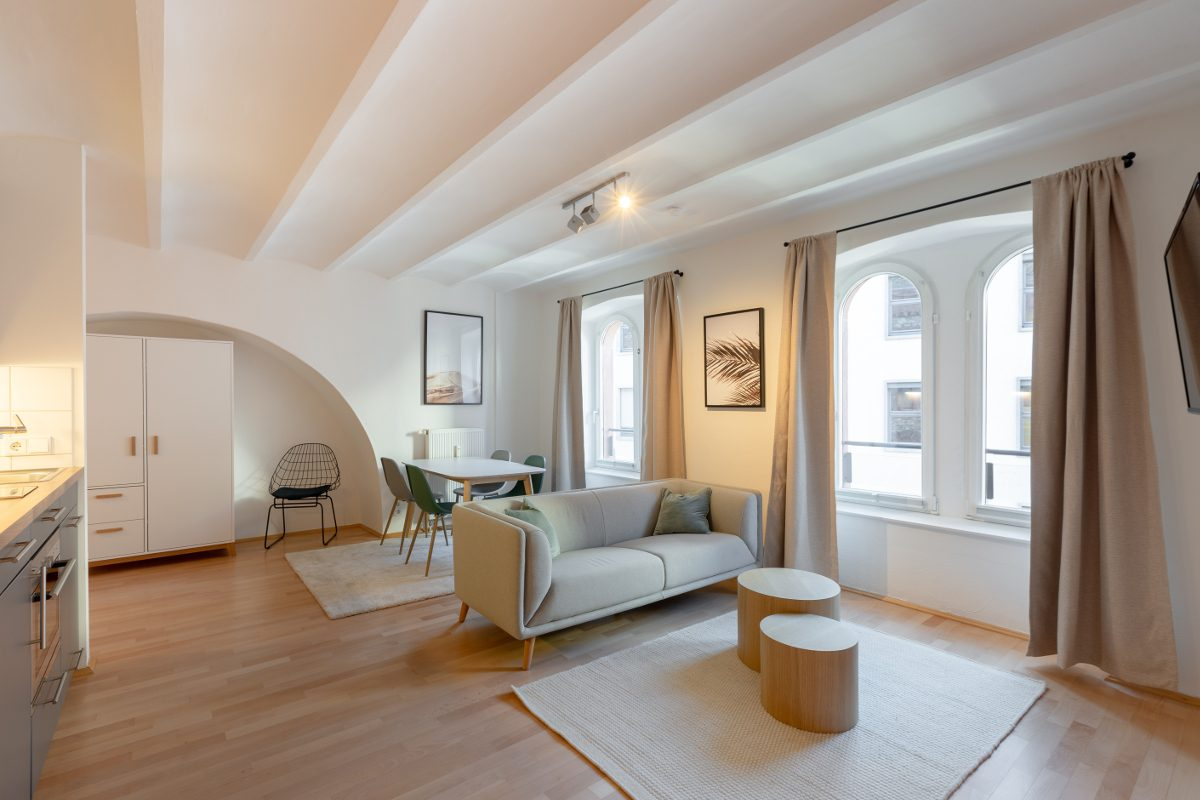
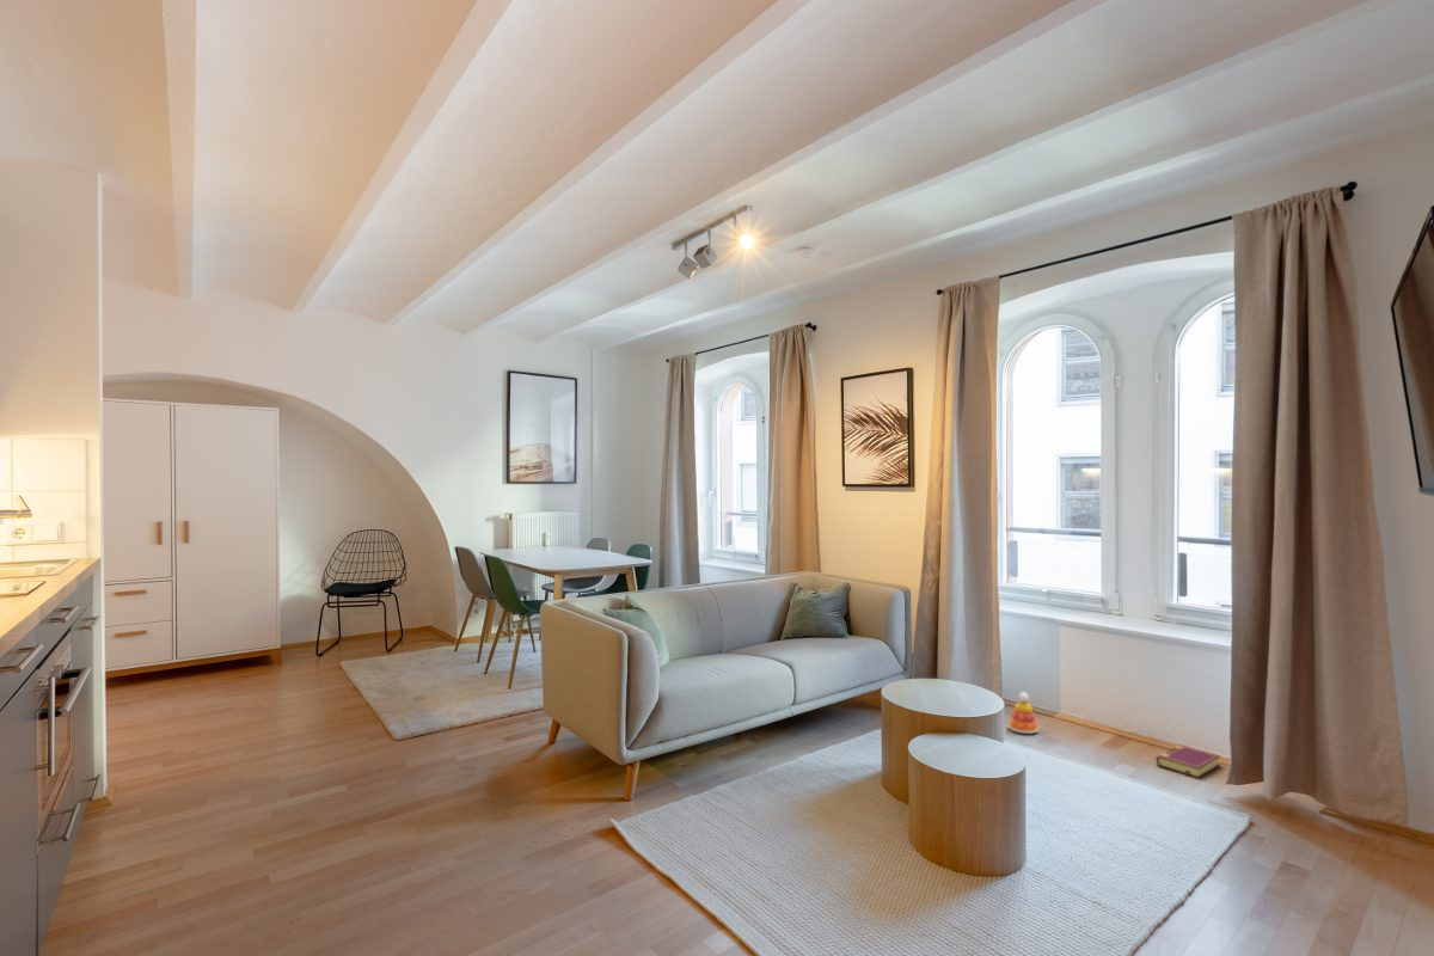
+ stacking toy (1023, 711)
+ book (1187, 760)
